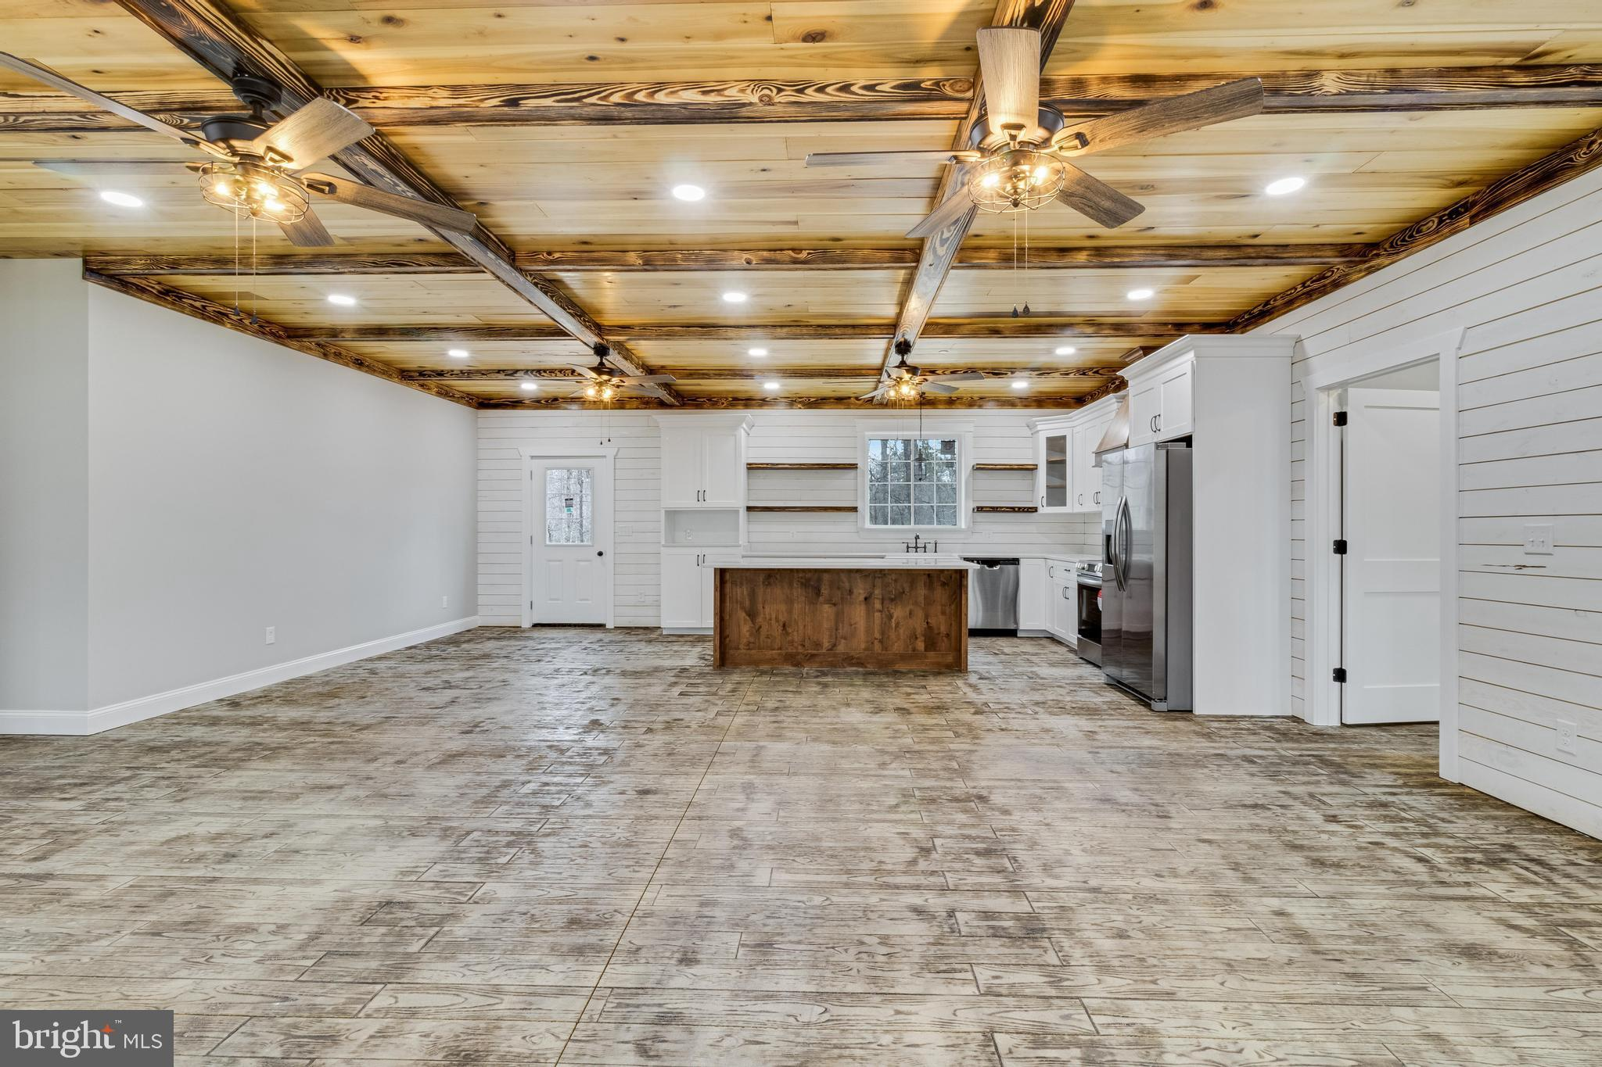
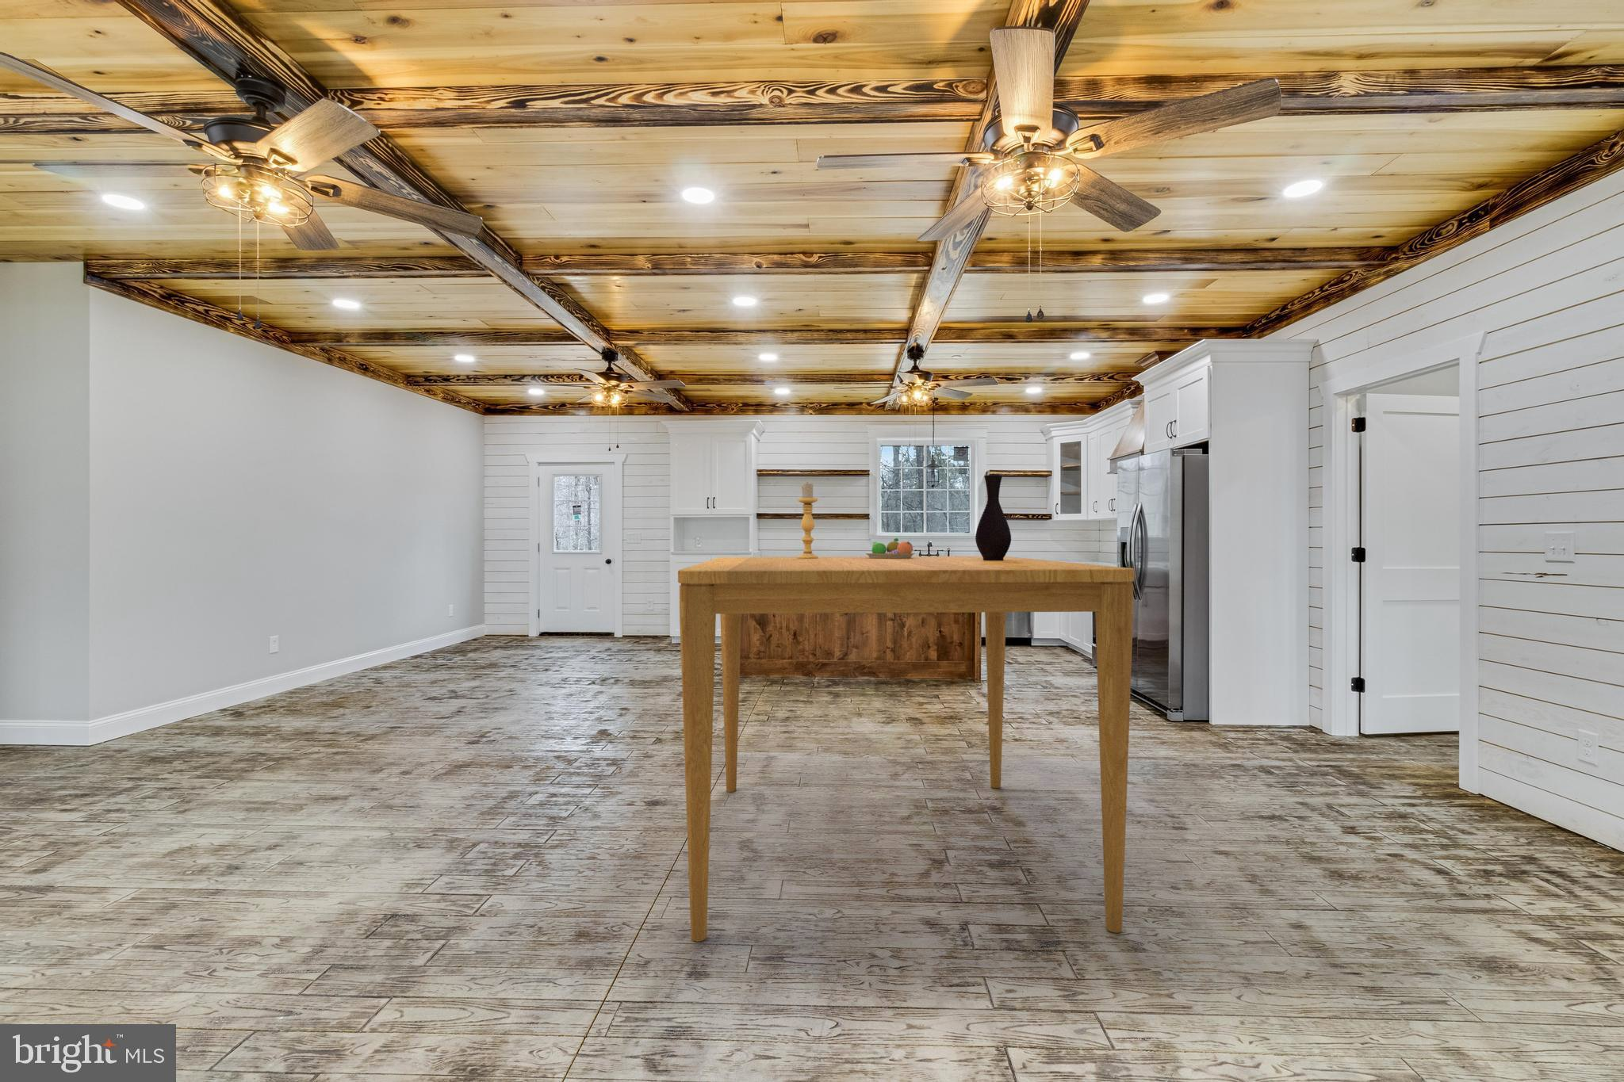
+ vase (993, 517)
+ candle holder (808, 519)
+ dining table (881, 612)
+ fruit bowl (889, 547)
